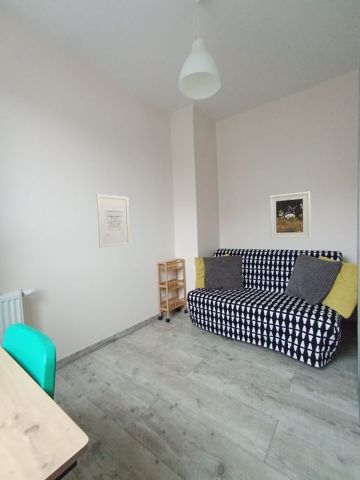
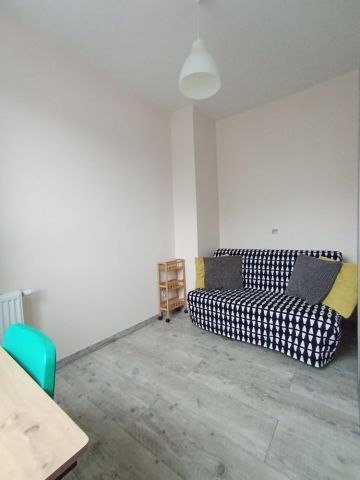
- wall art (114, 221)
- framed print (289, 216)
